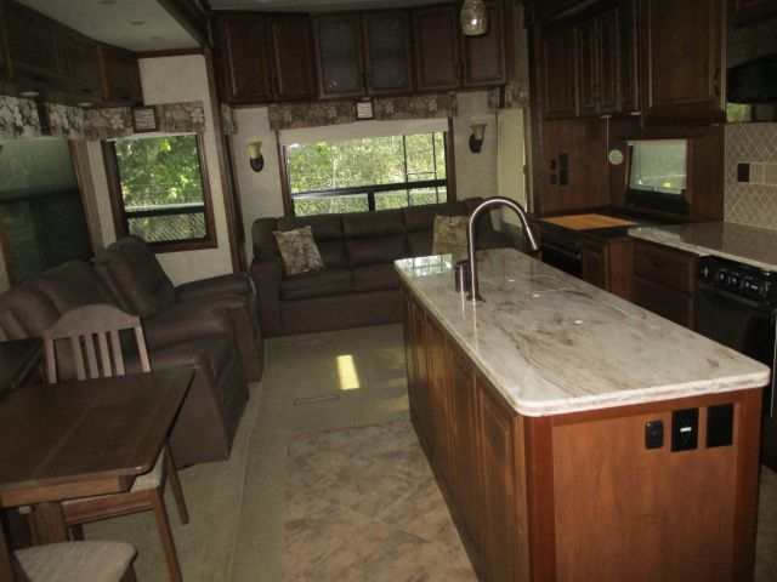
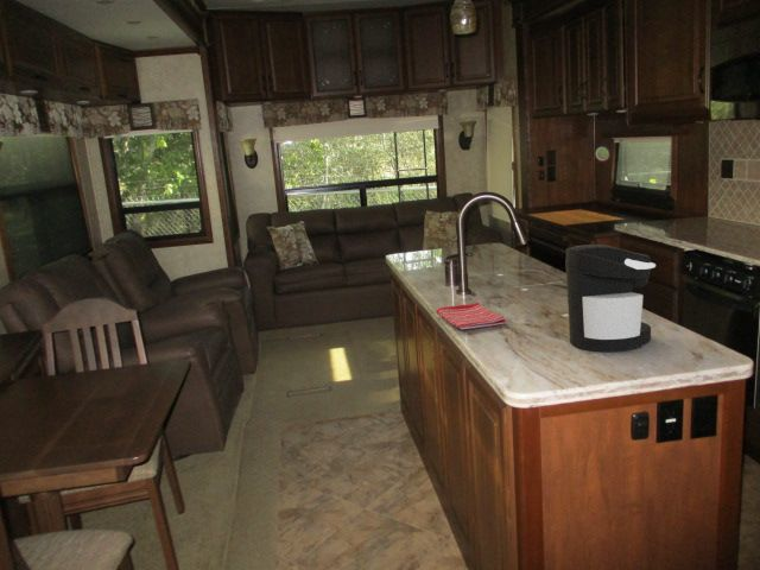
+ coffee maker (612, 292)
+ dish towel (469, 315)
